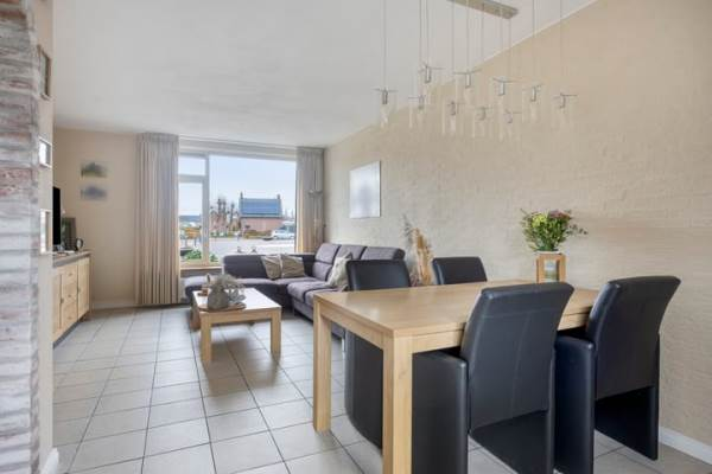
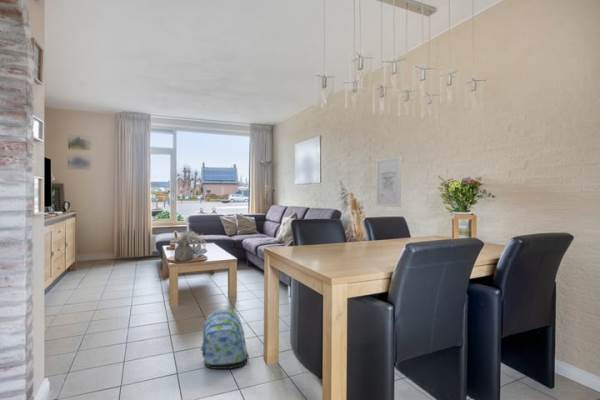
+ wall art (387, 182)
+ backpack (223, 338)
